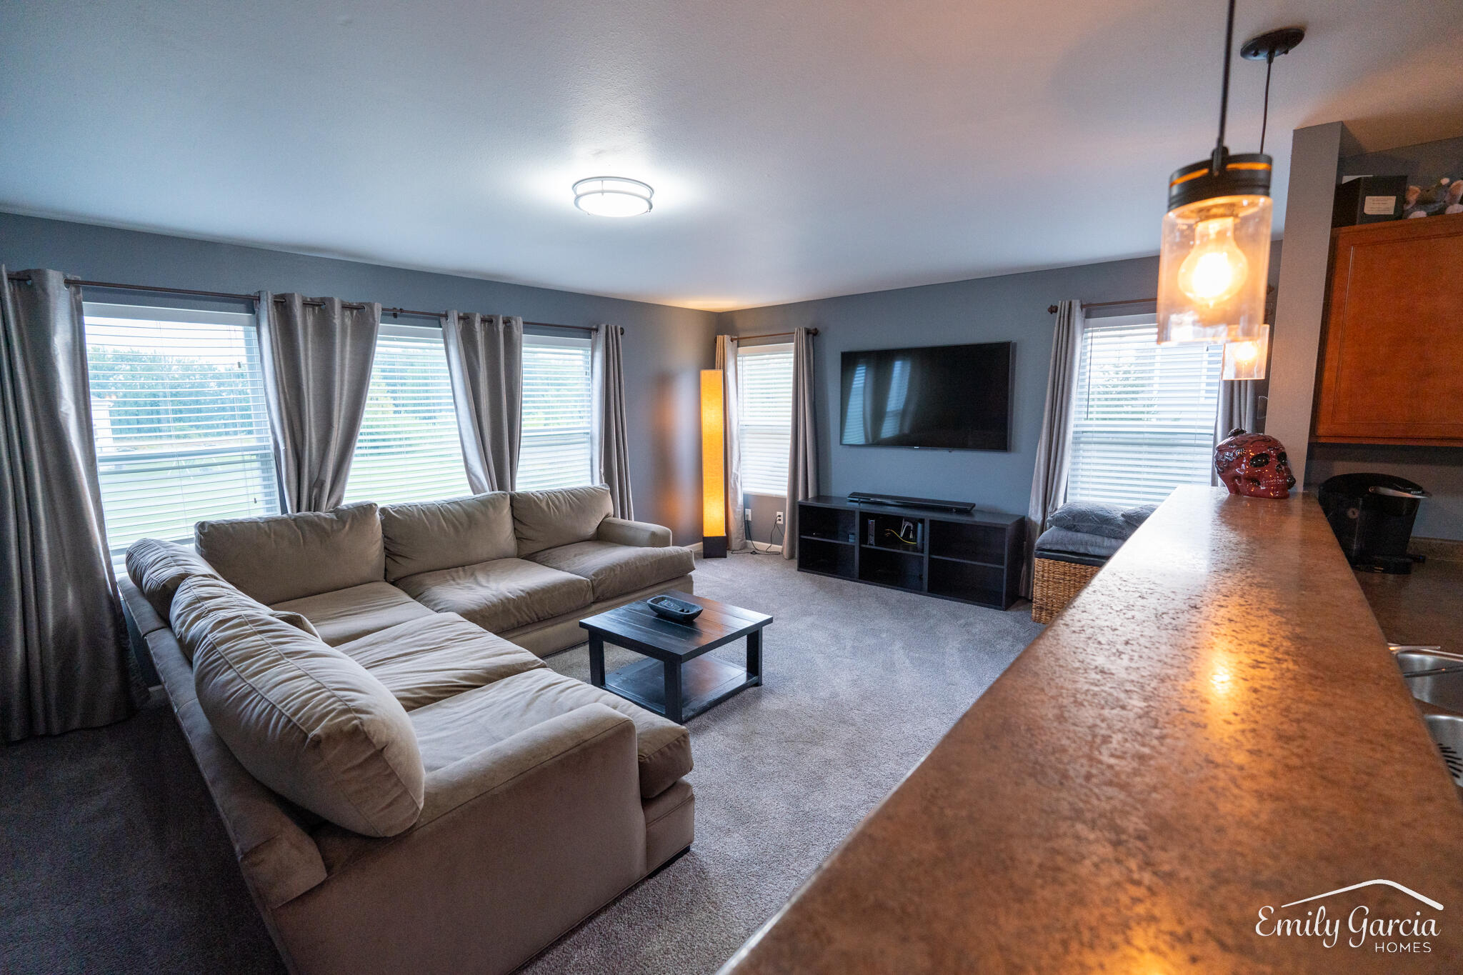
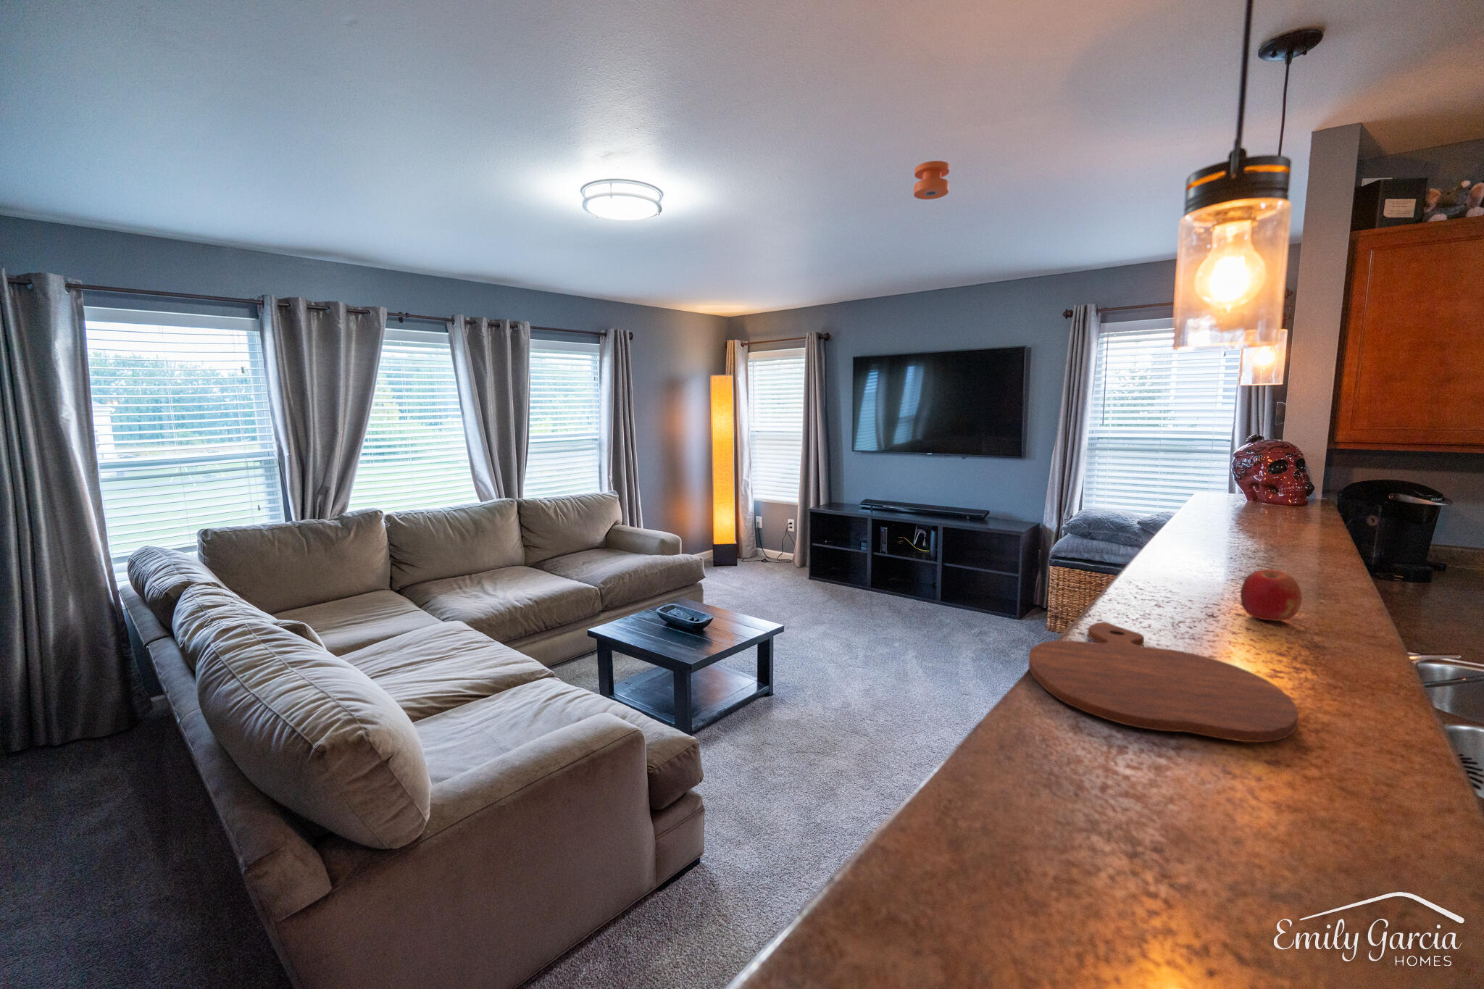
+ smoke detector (931, 180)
+ cutting board (1138, 667)
+ fruit (1270, 594)
